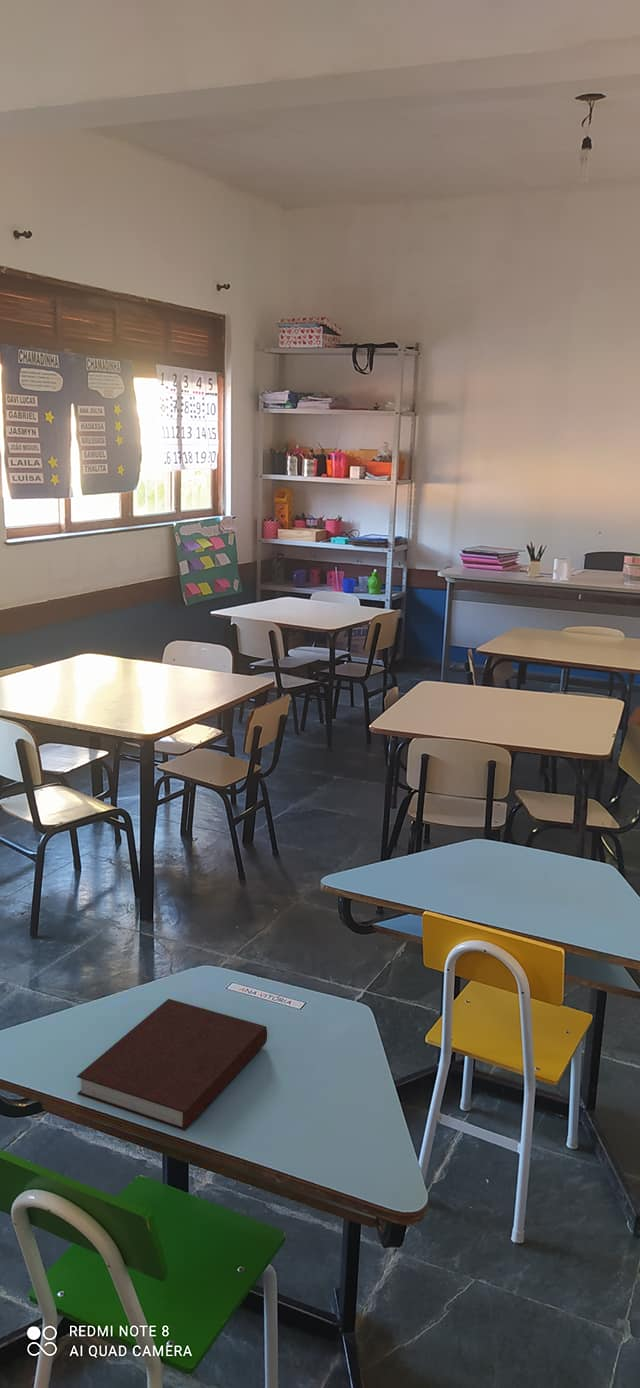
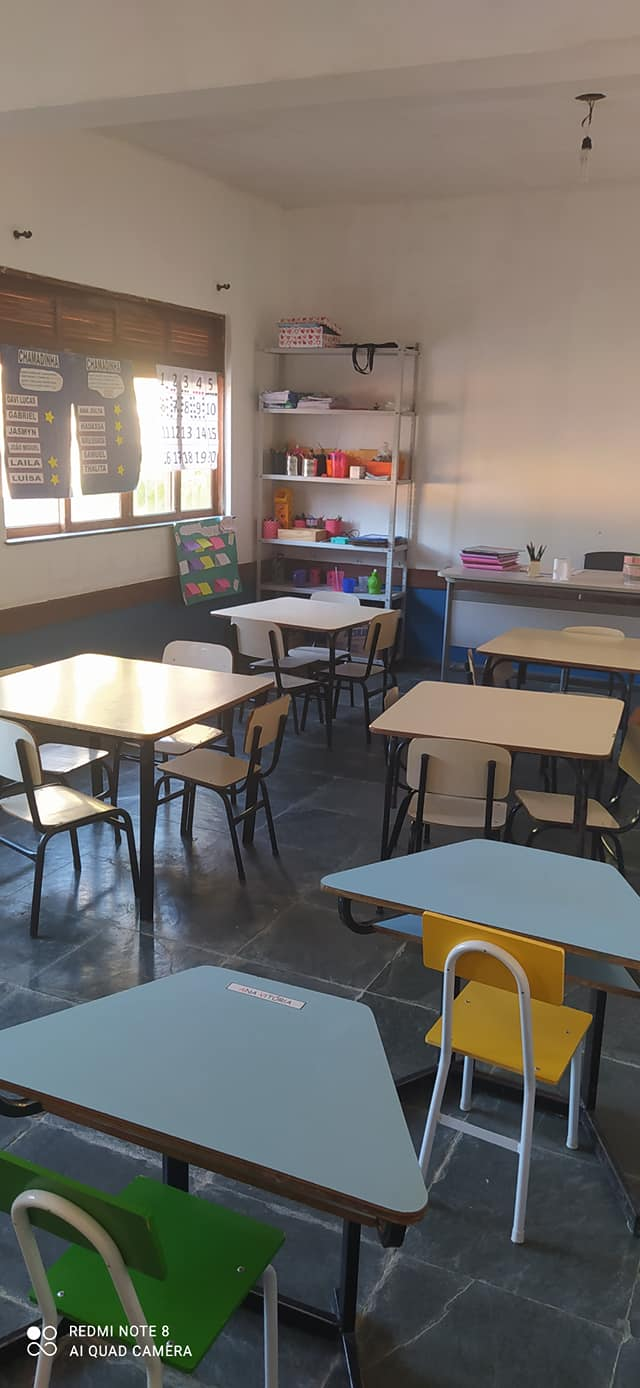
- notebook (176, 1058)
